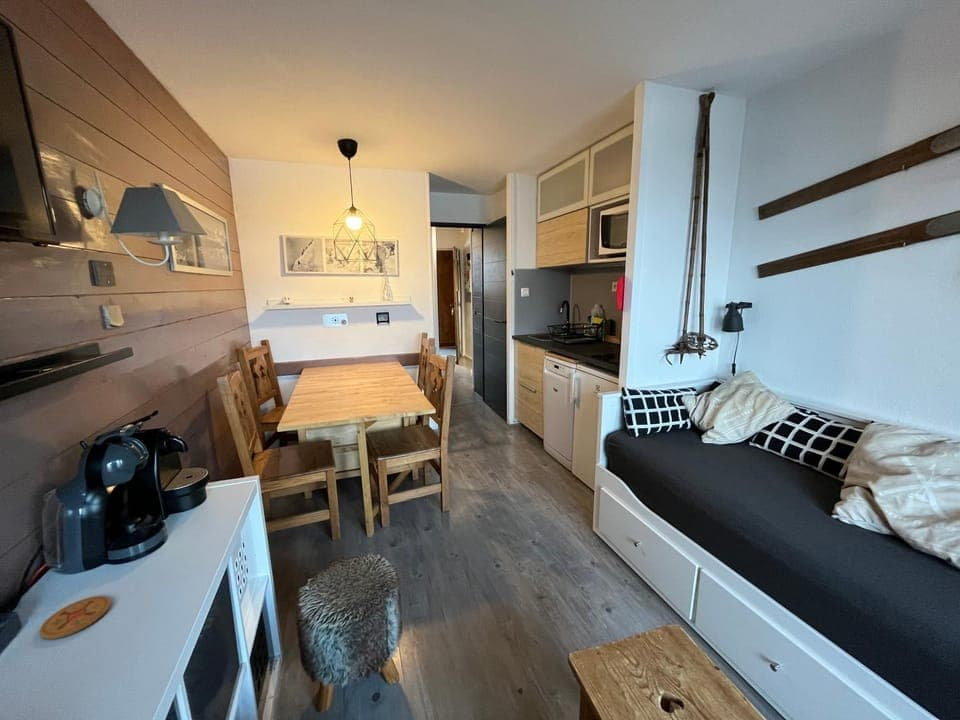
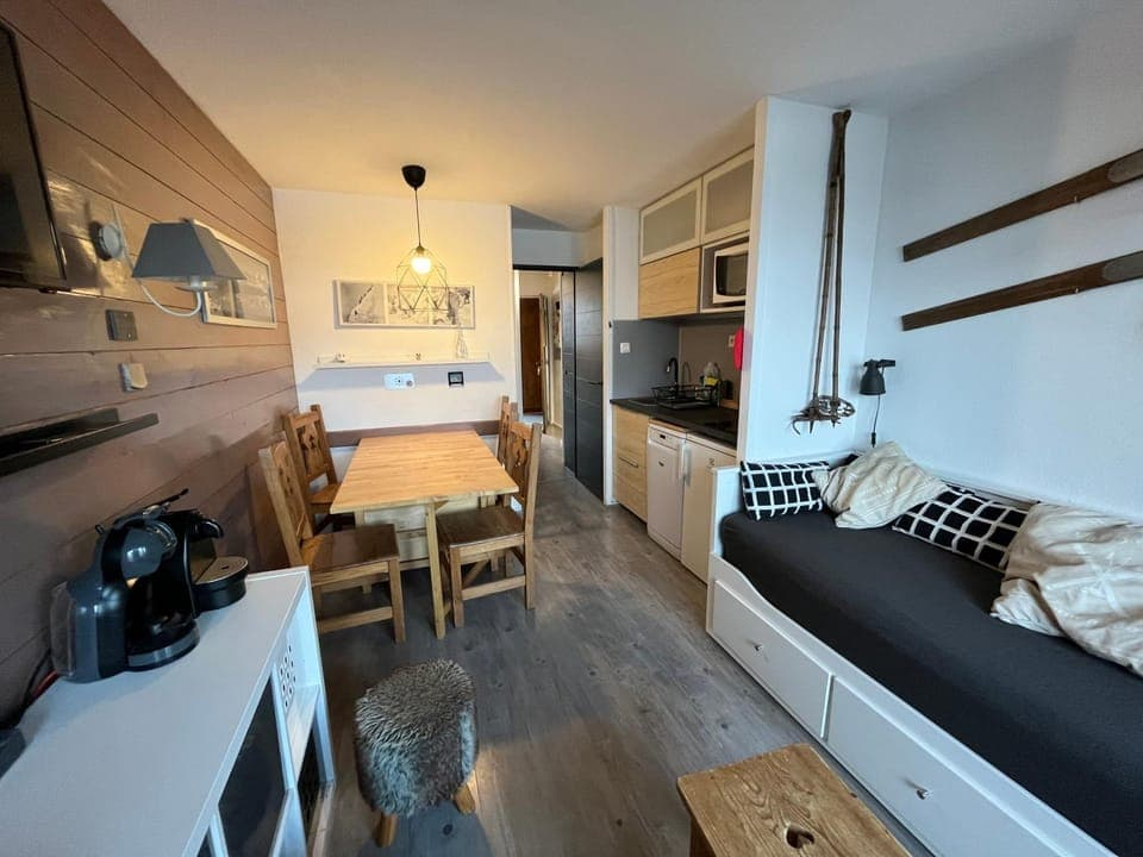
- coaster (76, 615)
